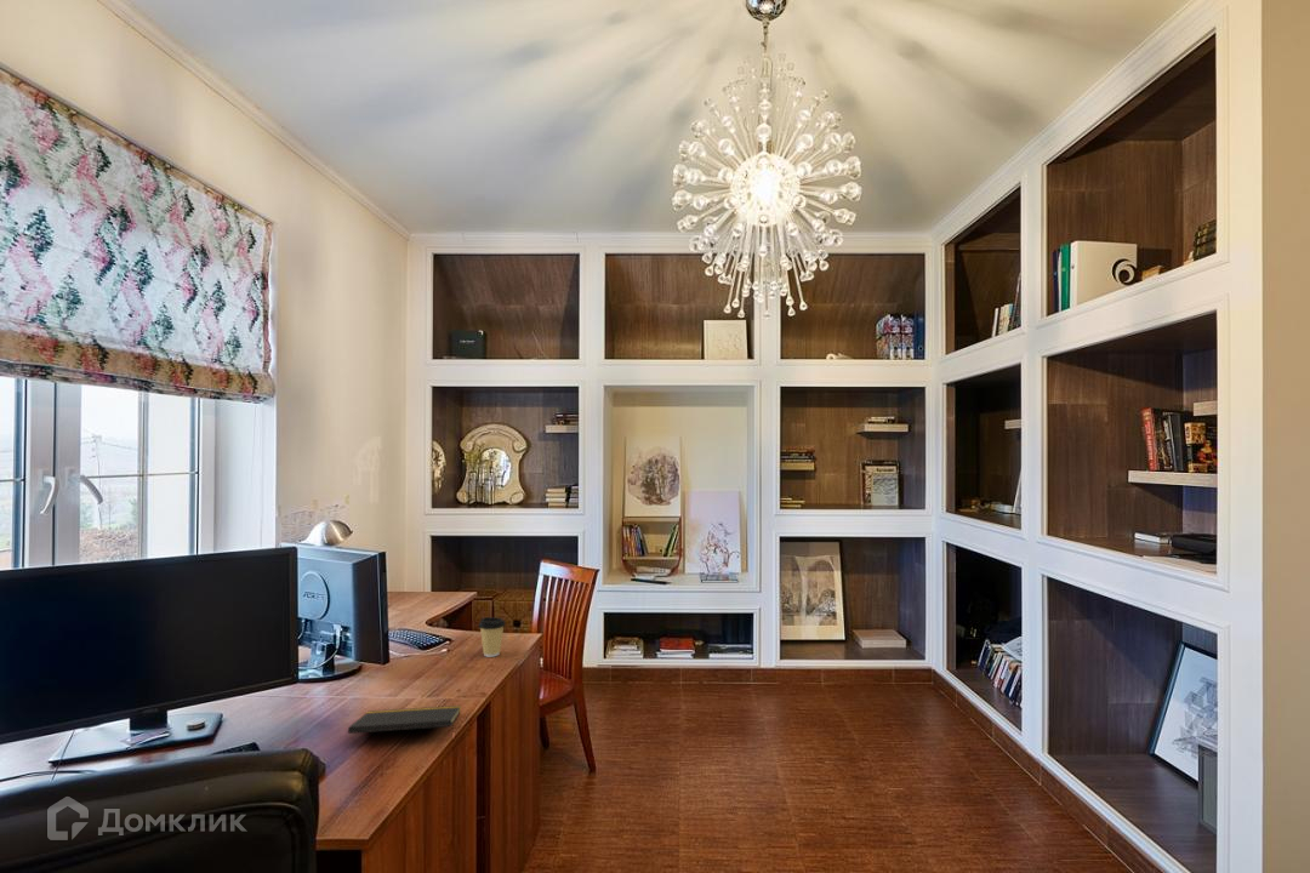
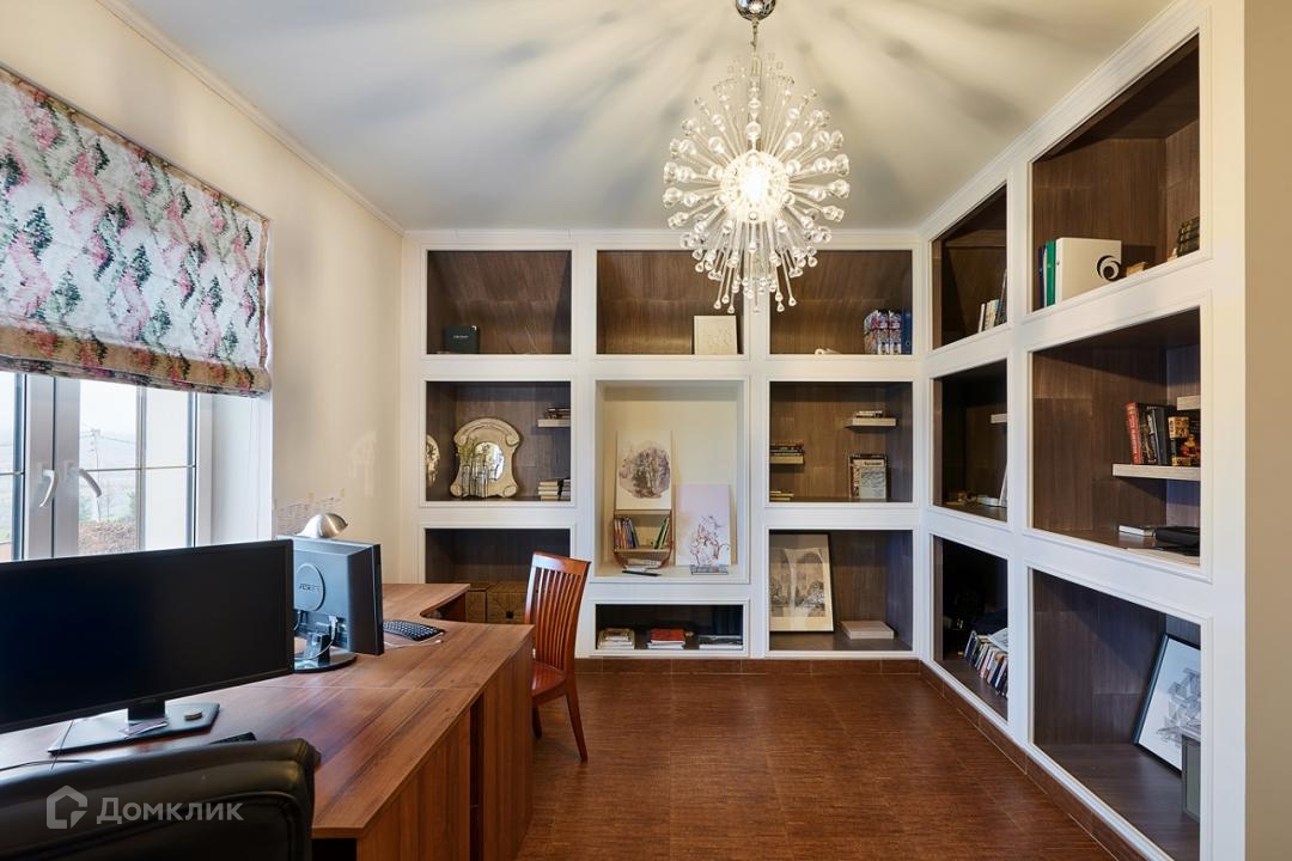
- coffee cup (491, 637)
- notepad (408, 718)
